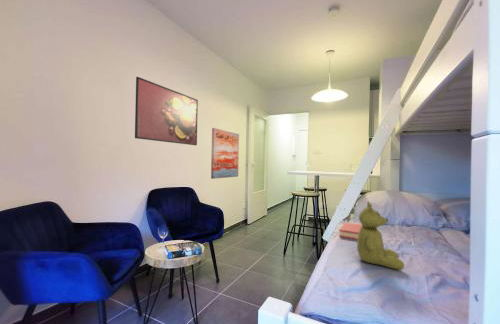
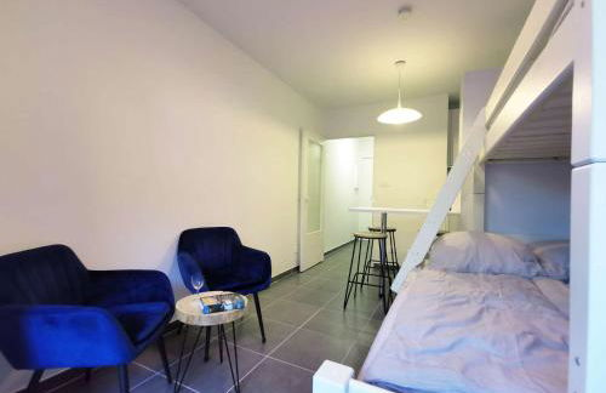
- wall art (226, 154)
- hardback book (355, 231)
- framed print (171, 116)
- stuffed bear (378, 232)
